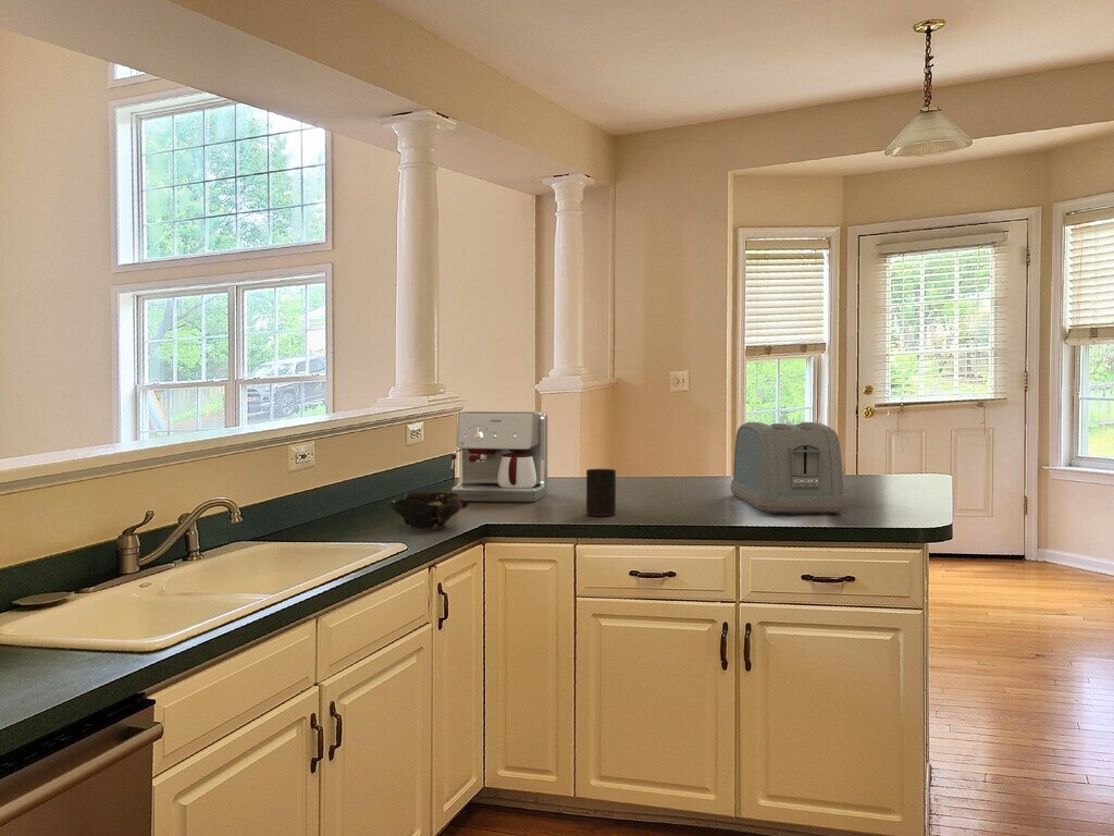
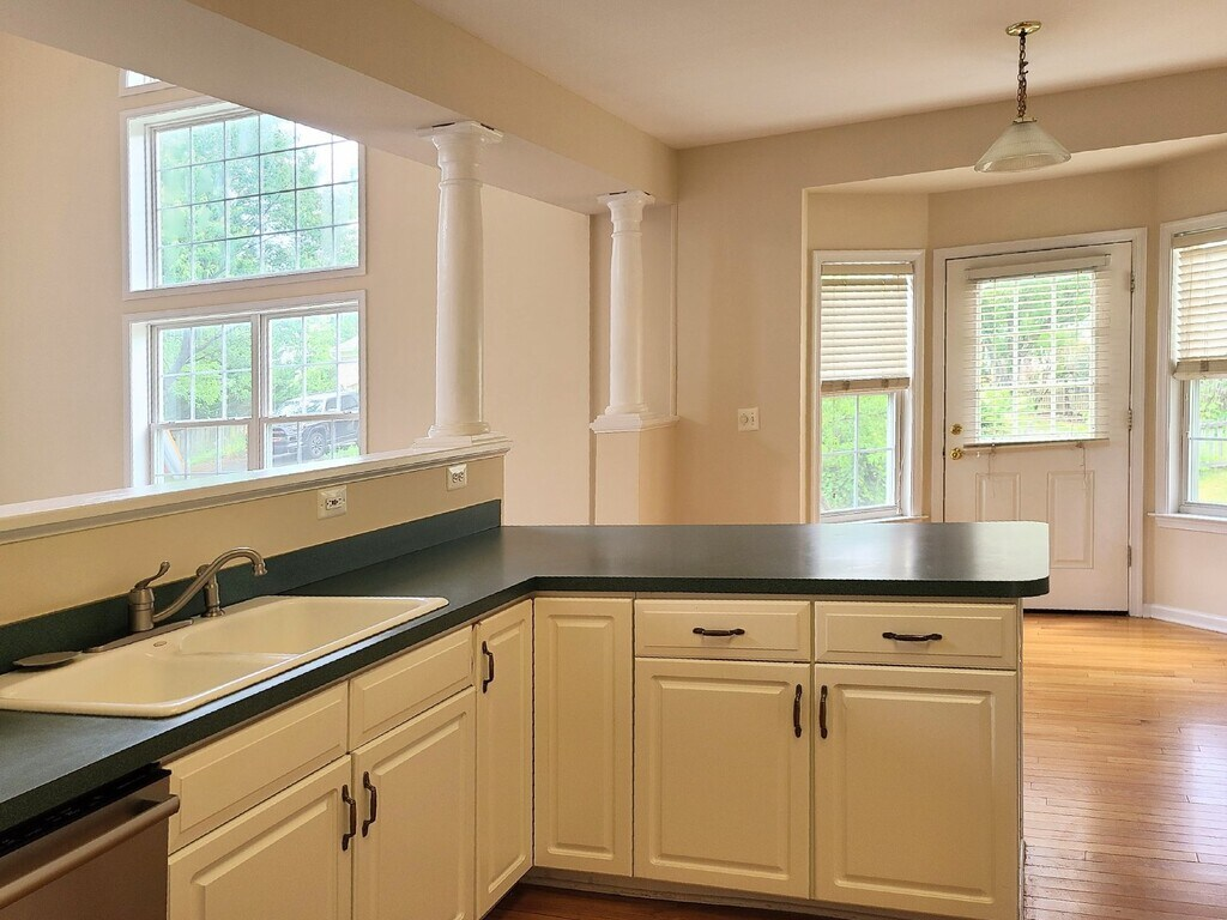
- coffee maker (499, 454)
- bowl (425, 511)
- cup (601, 492)
- toaster (784, 463)
